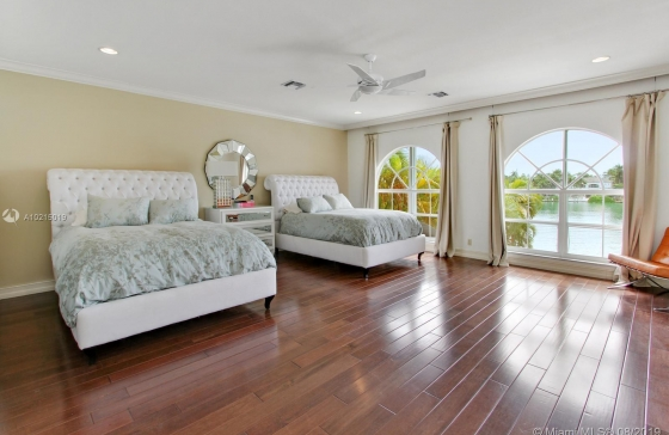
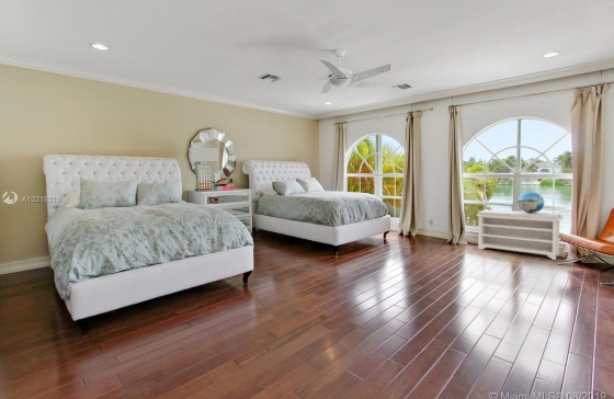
+ bench (516, 231)
+ decorative globe (531, 202)
